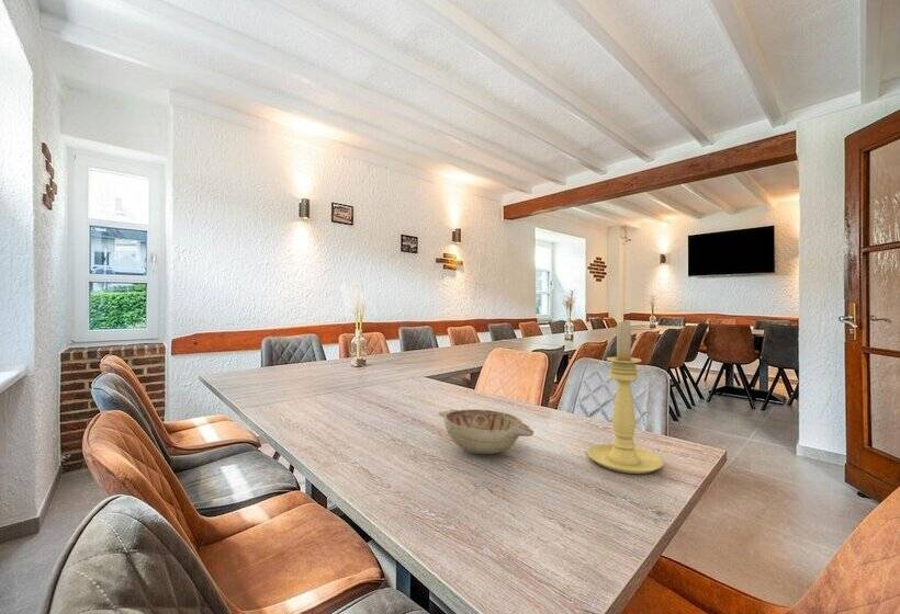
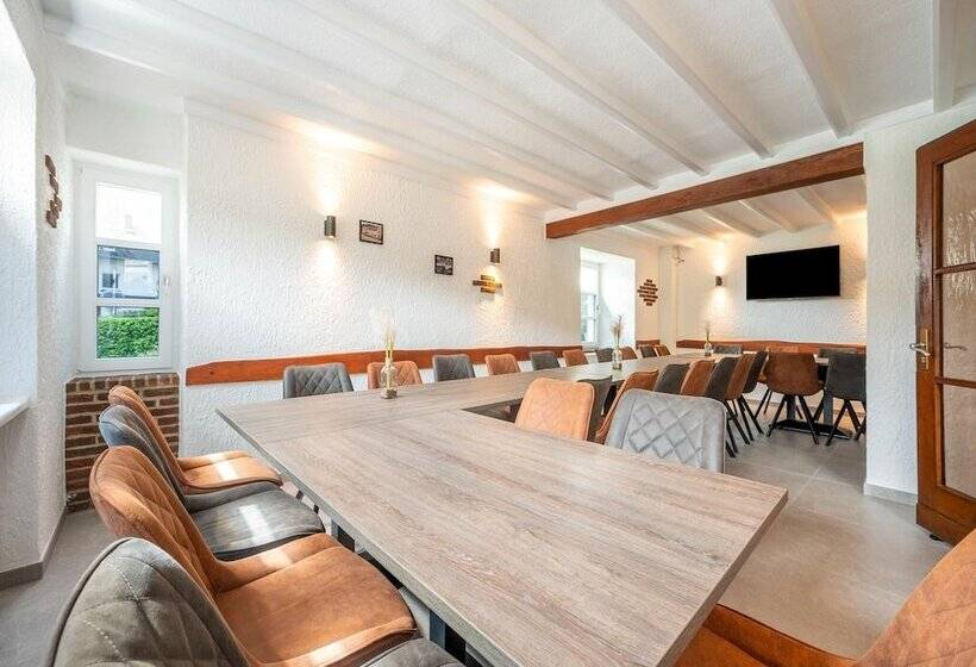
- candle holder (623, 389)
- decorative bowl (483, 432)
